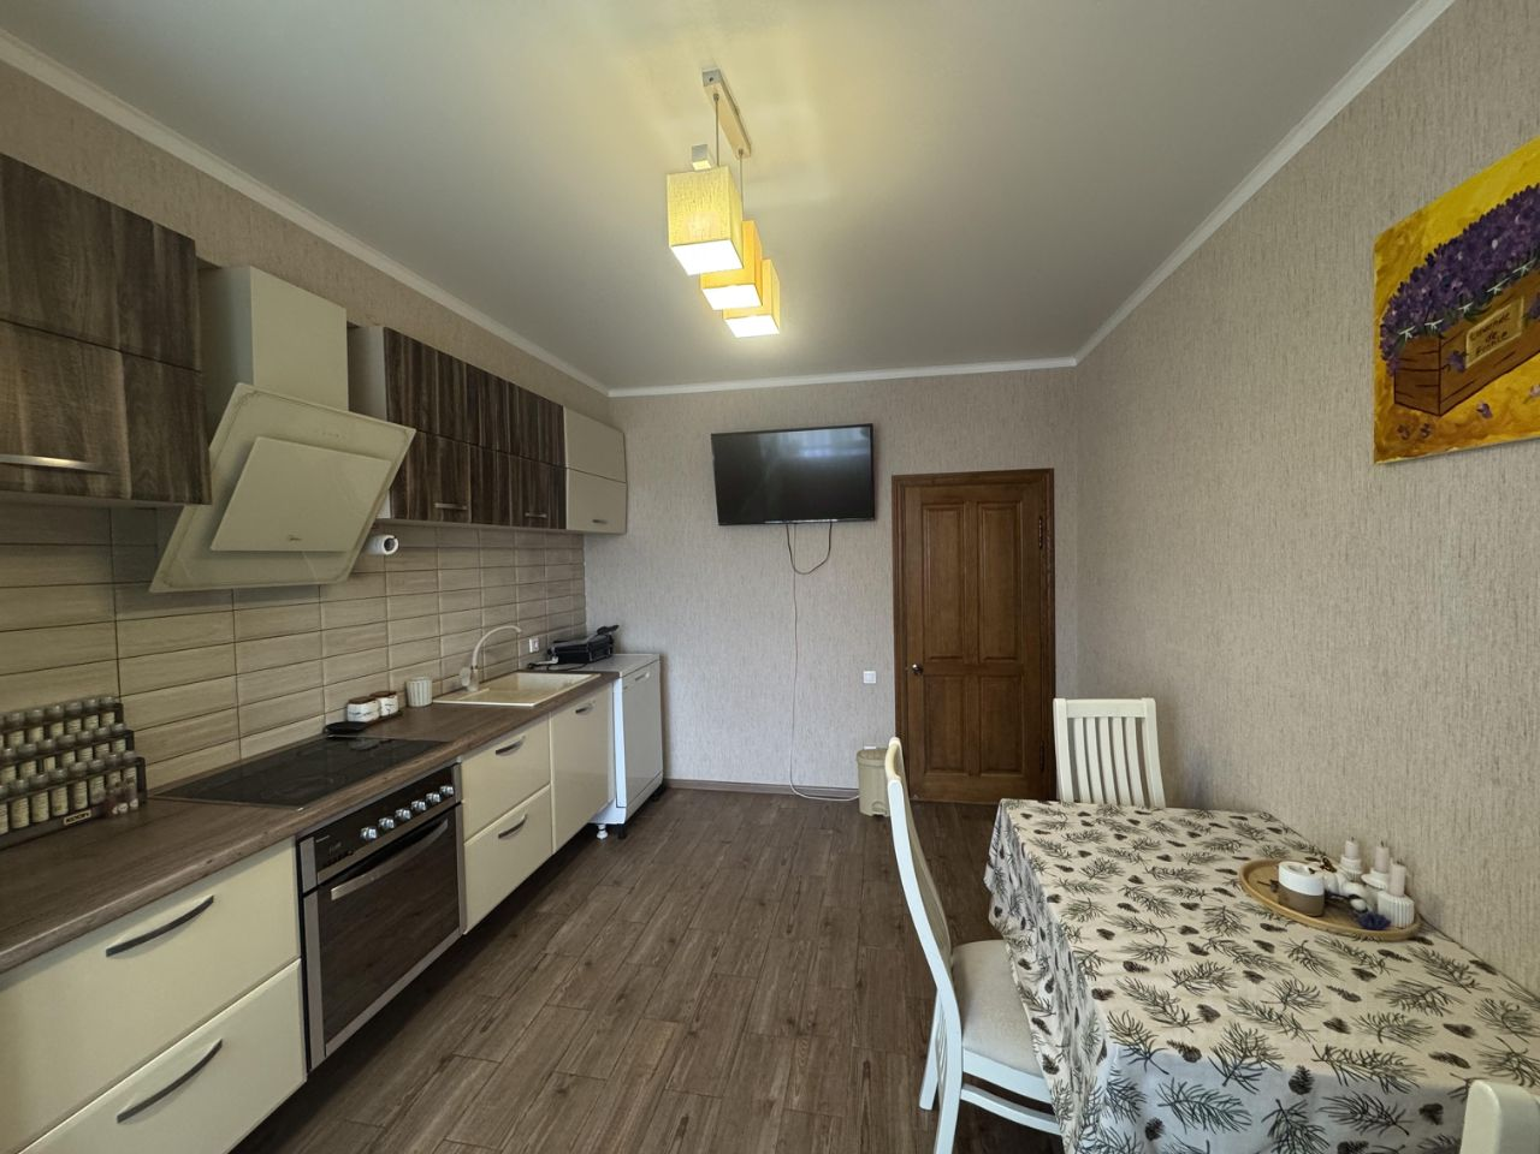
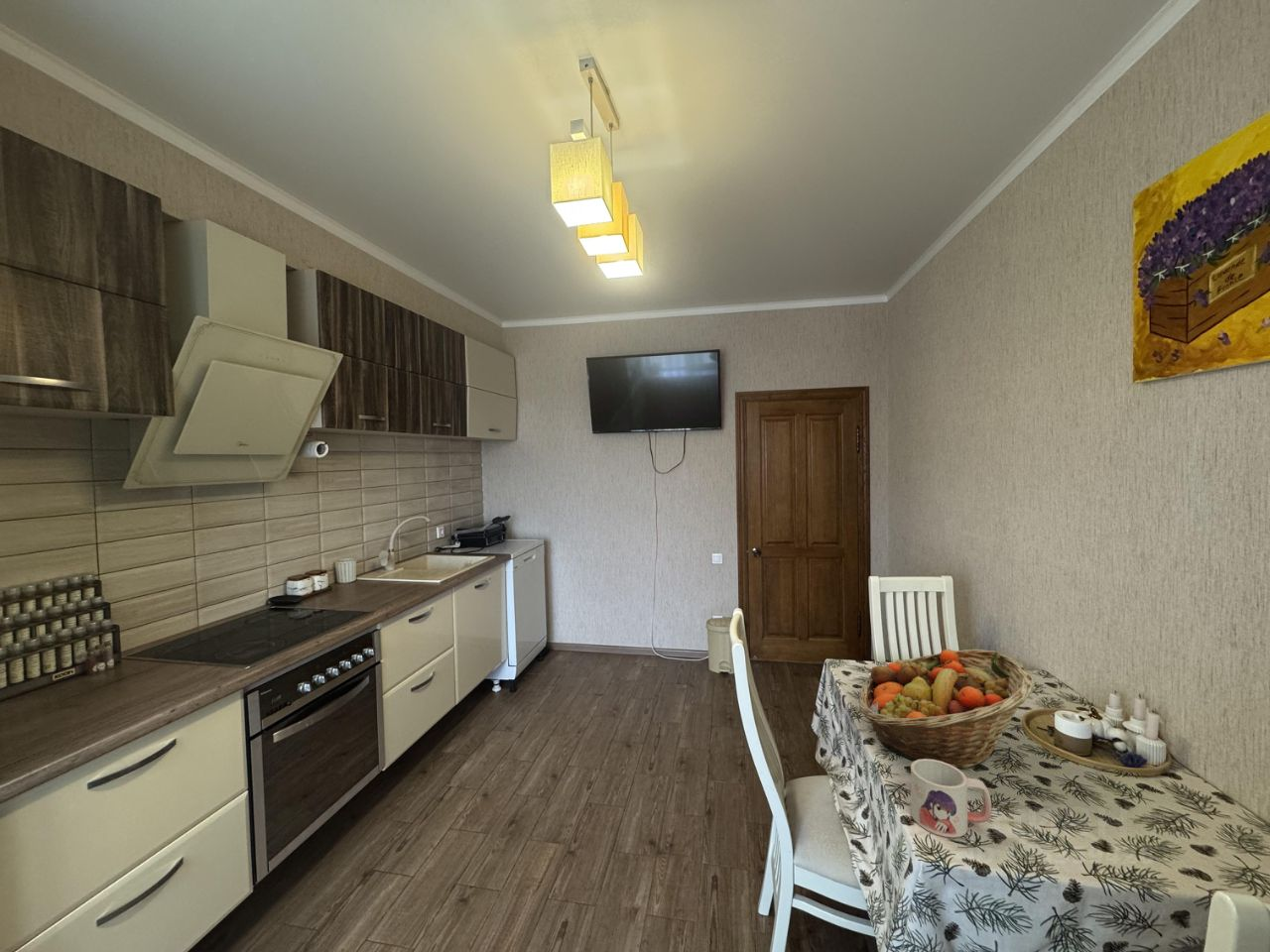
+ mug (950, 797)
+ fruit basket (940, 698)
